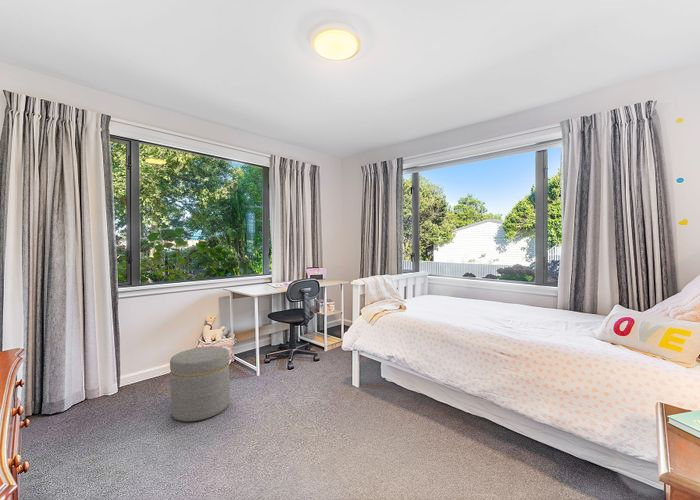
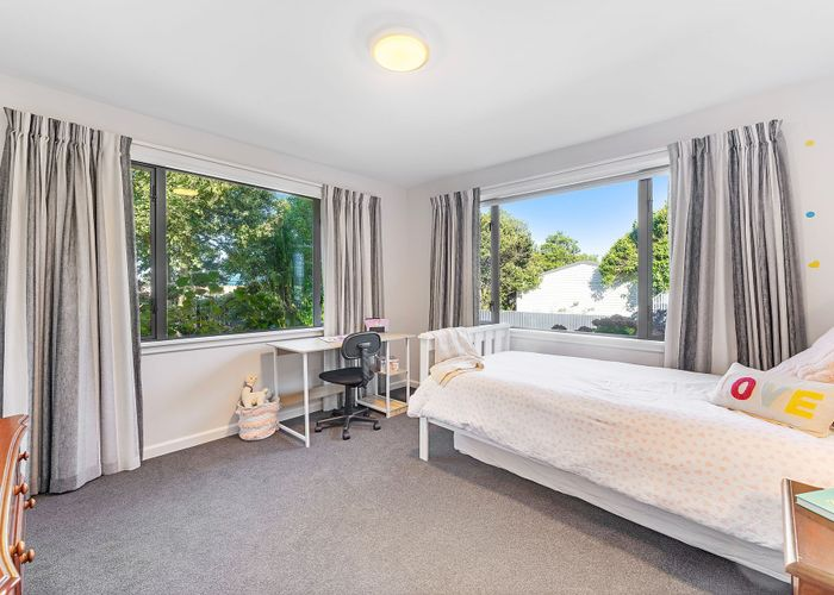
- ottoman (201, 380)
